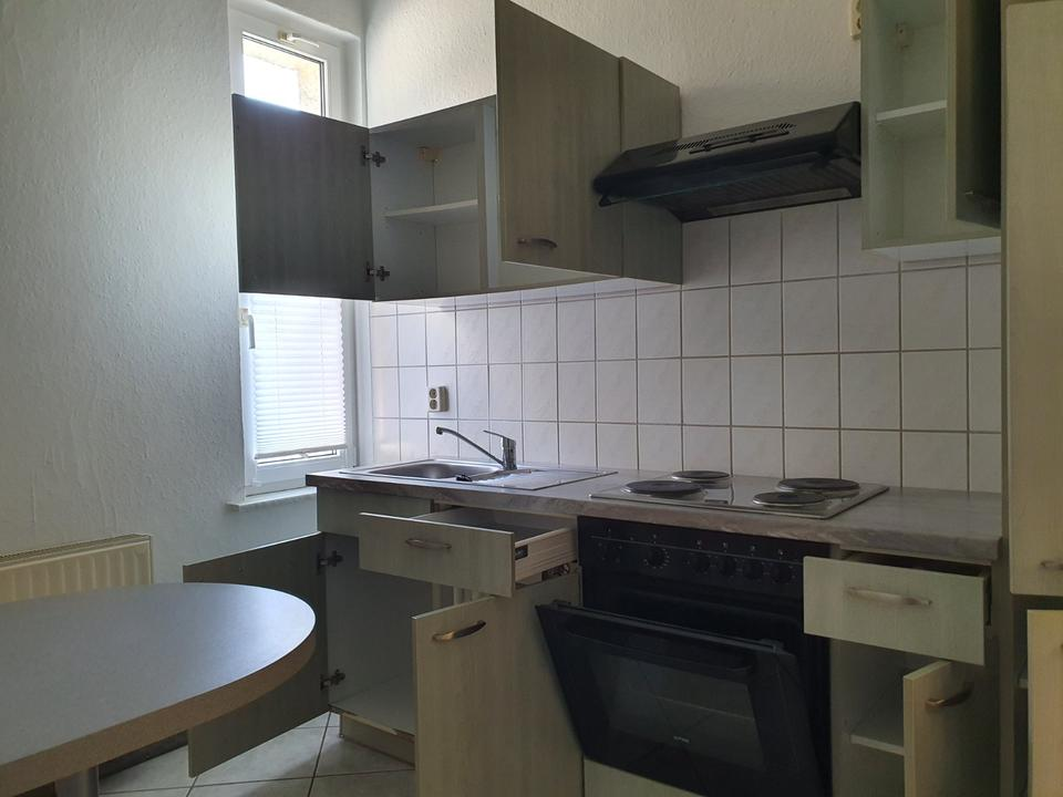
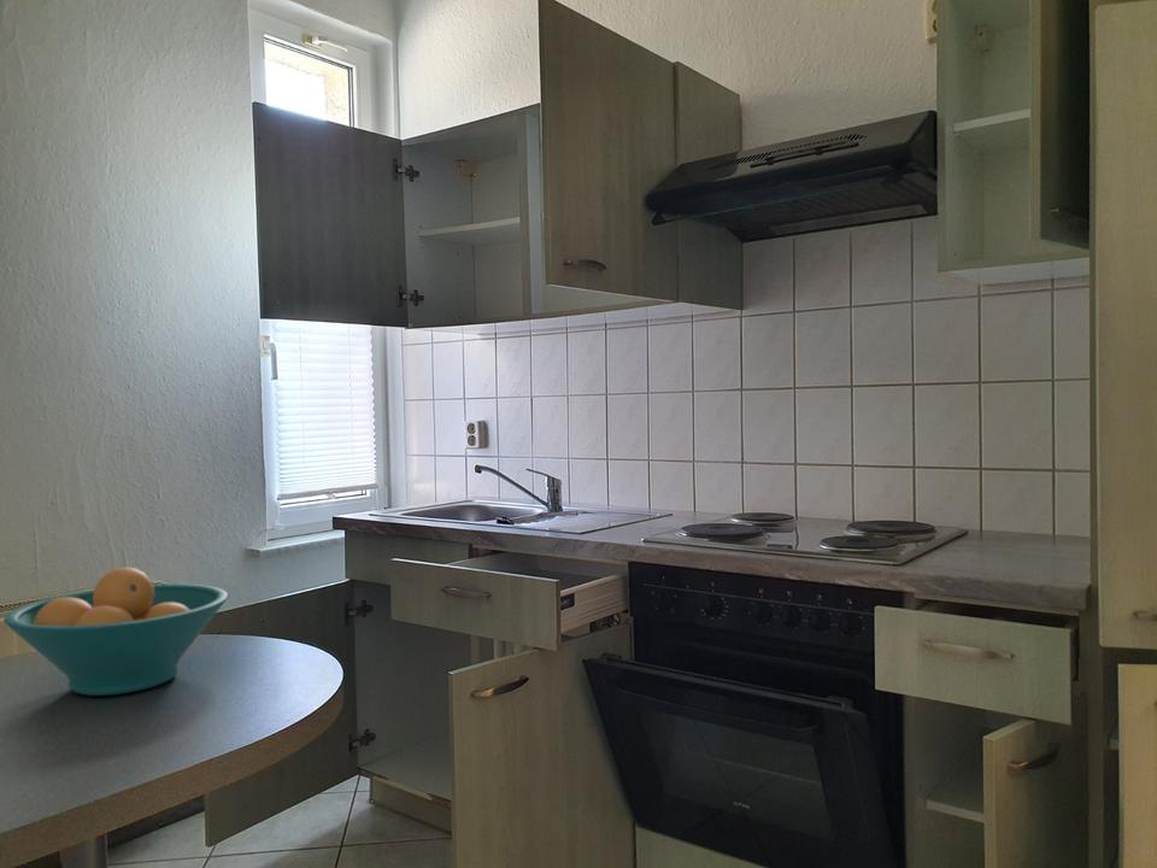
+ fruit bowl (122, 624)
